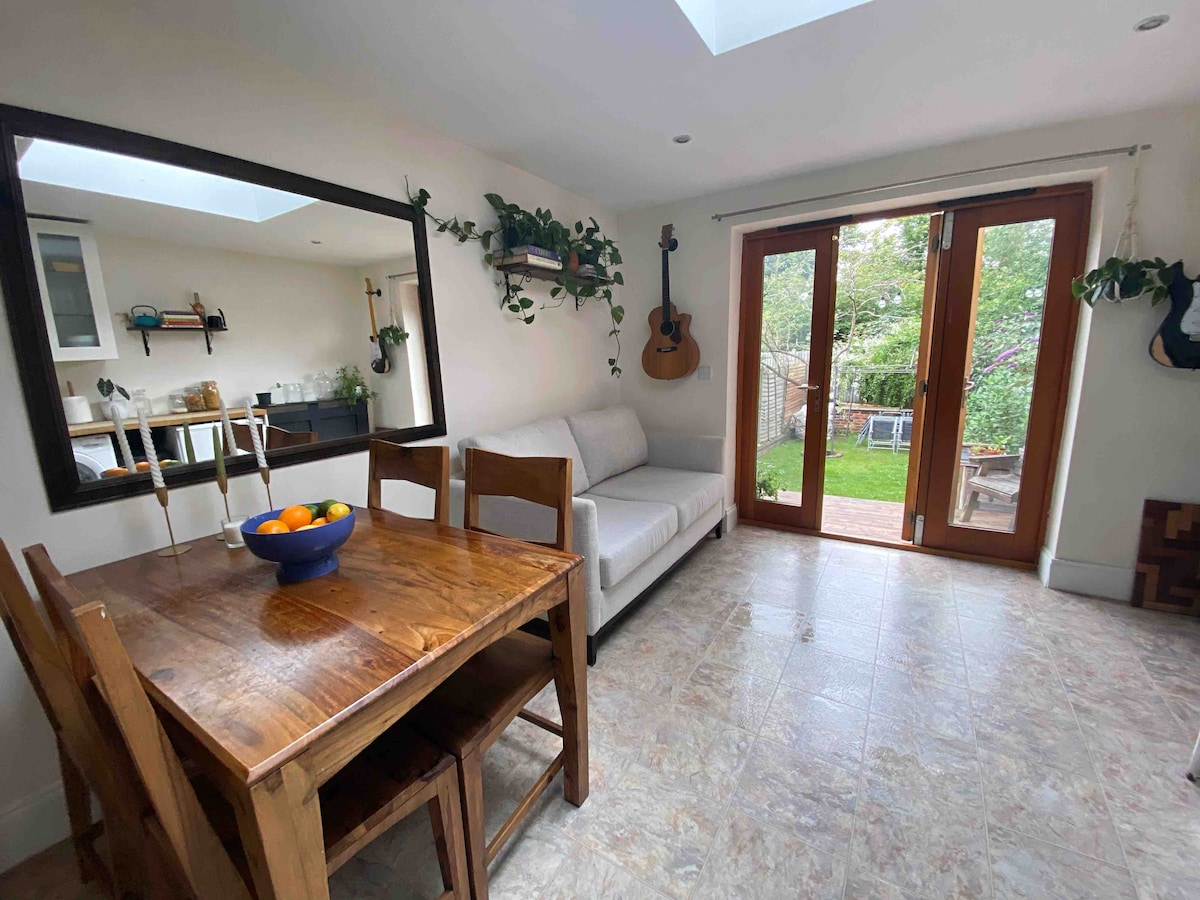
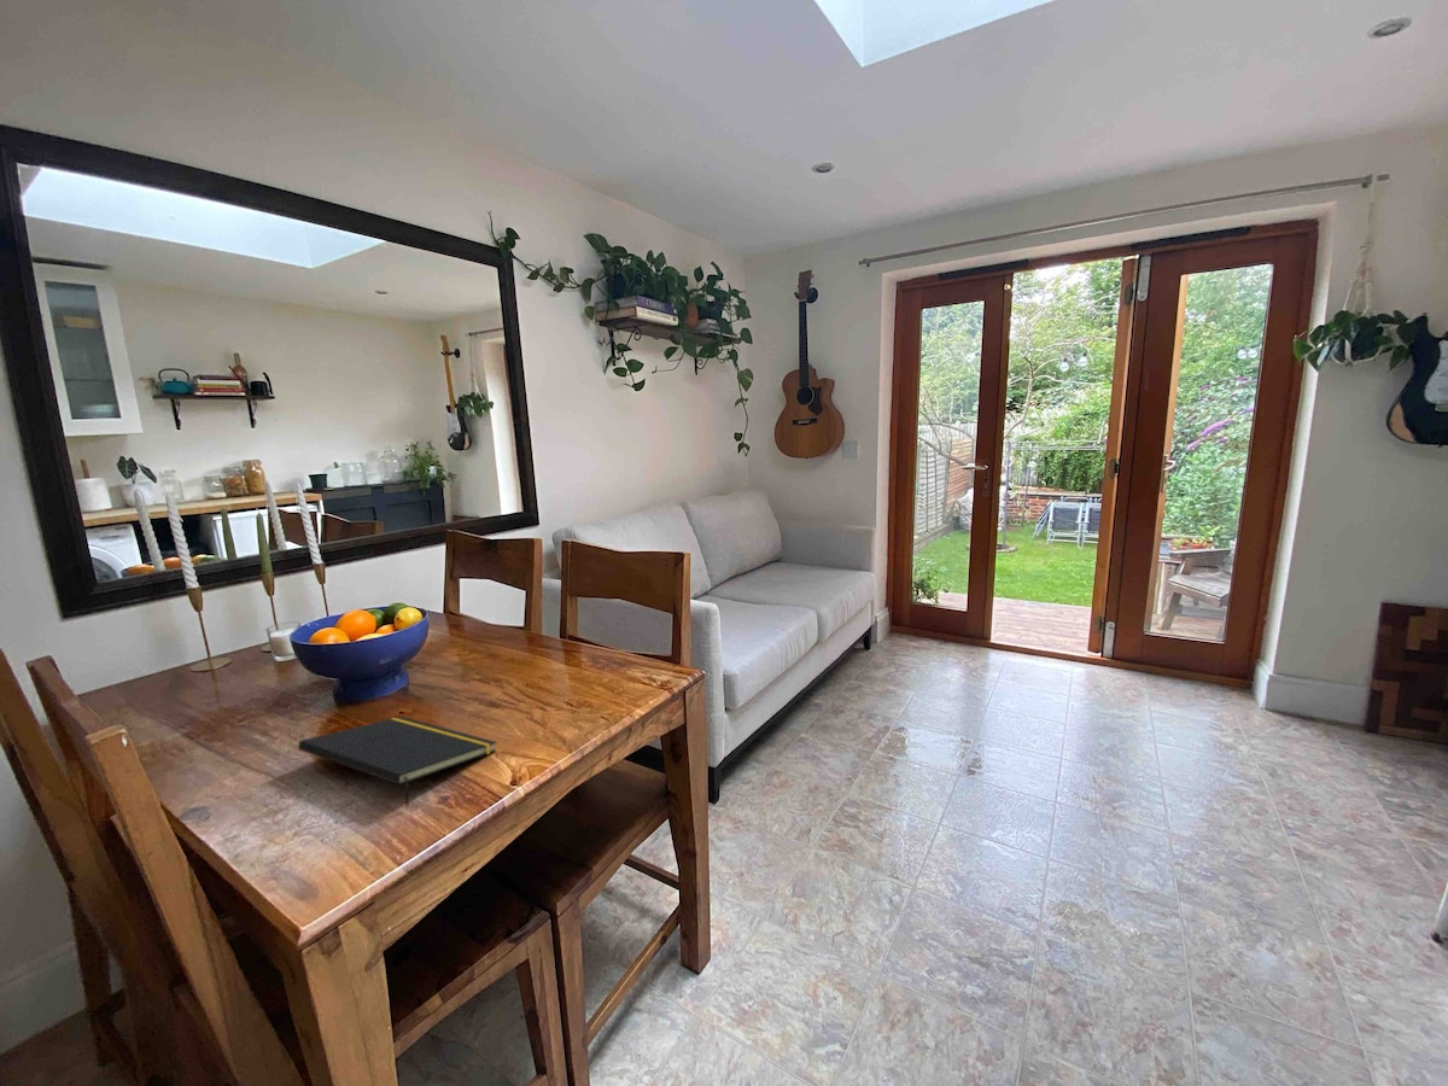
+ notepad (401, 746)
